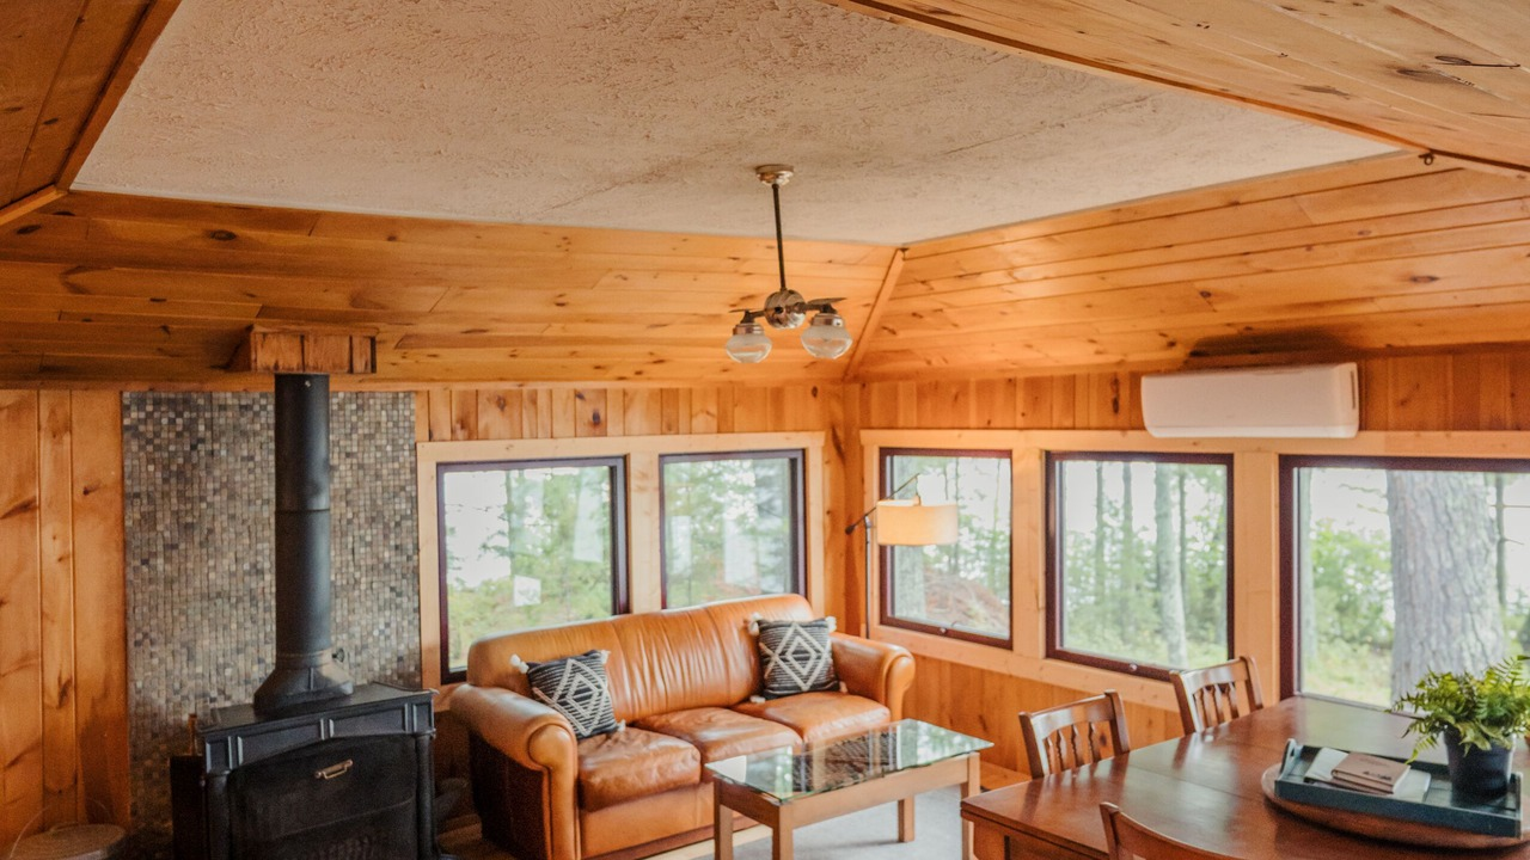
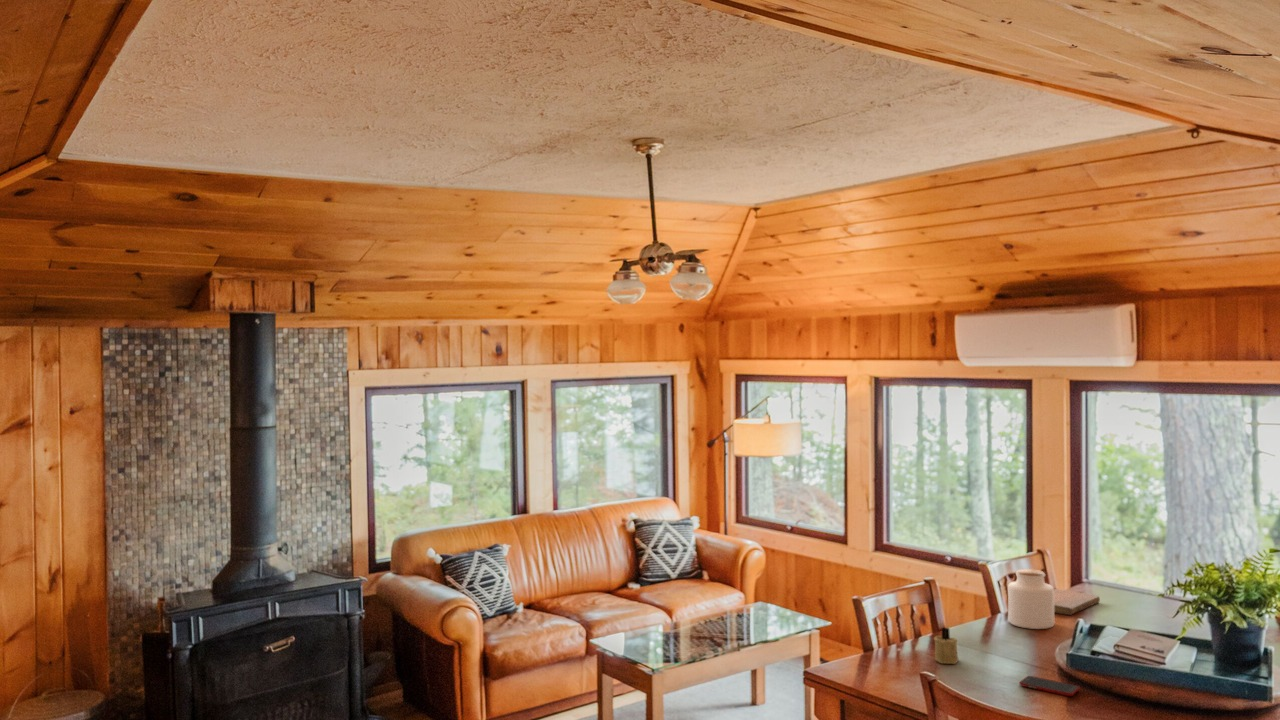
+ candle (947, 644)
+ jar (1031, 598)
+ cell phone (1049, 685)
+ notebook (1063, 601)
